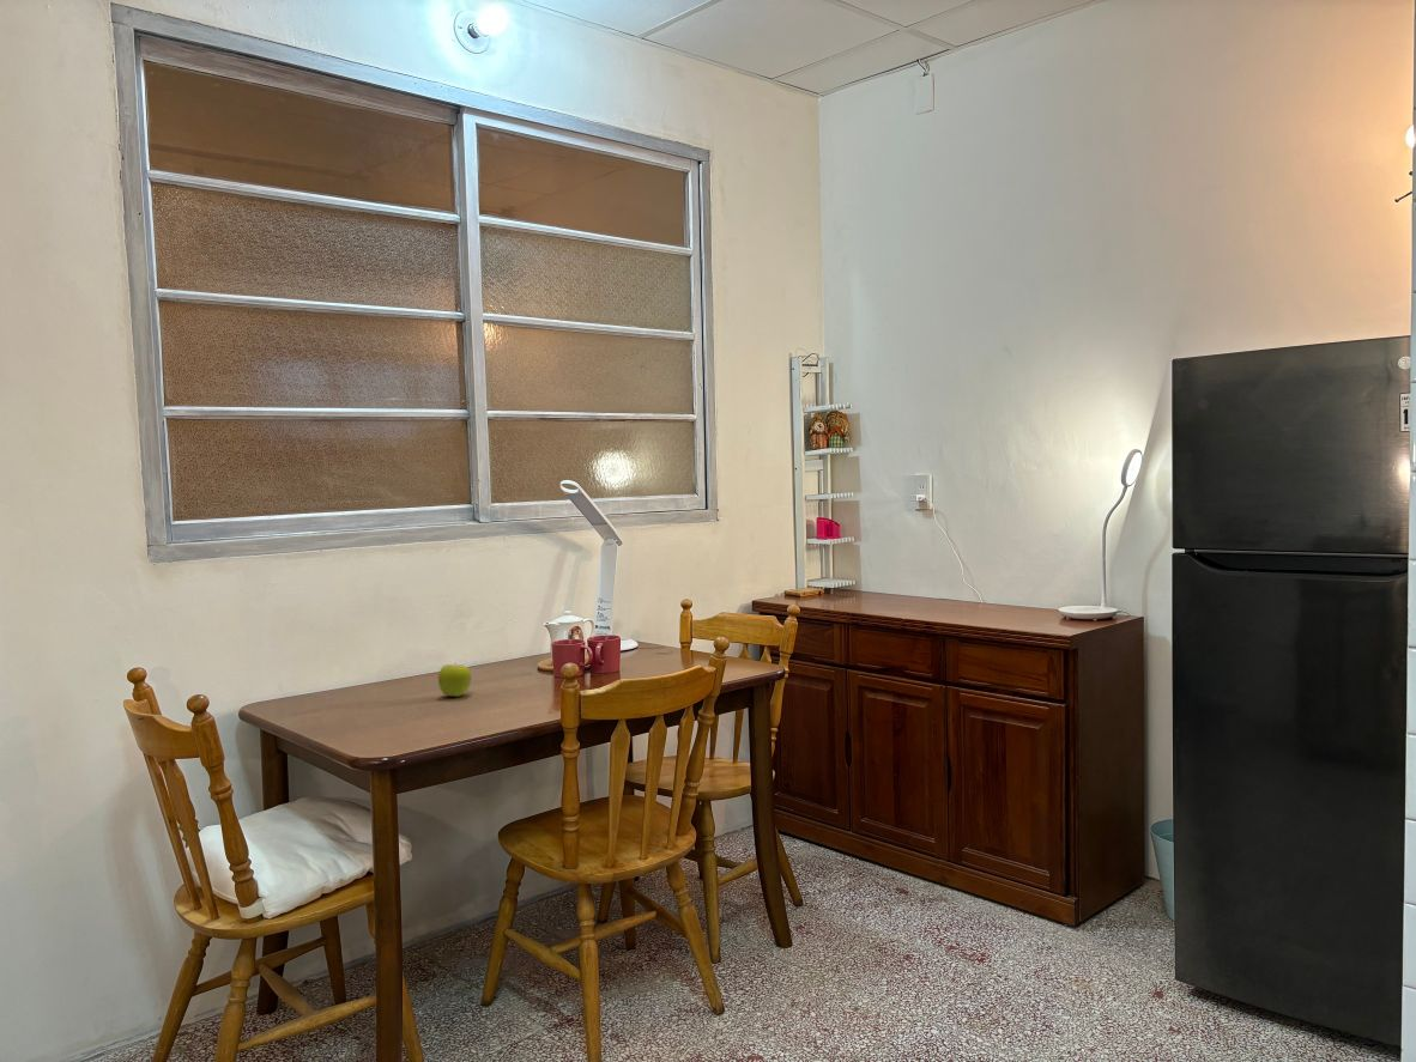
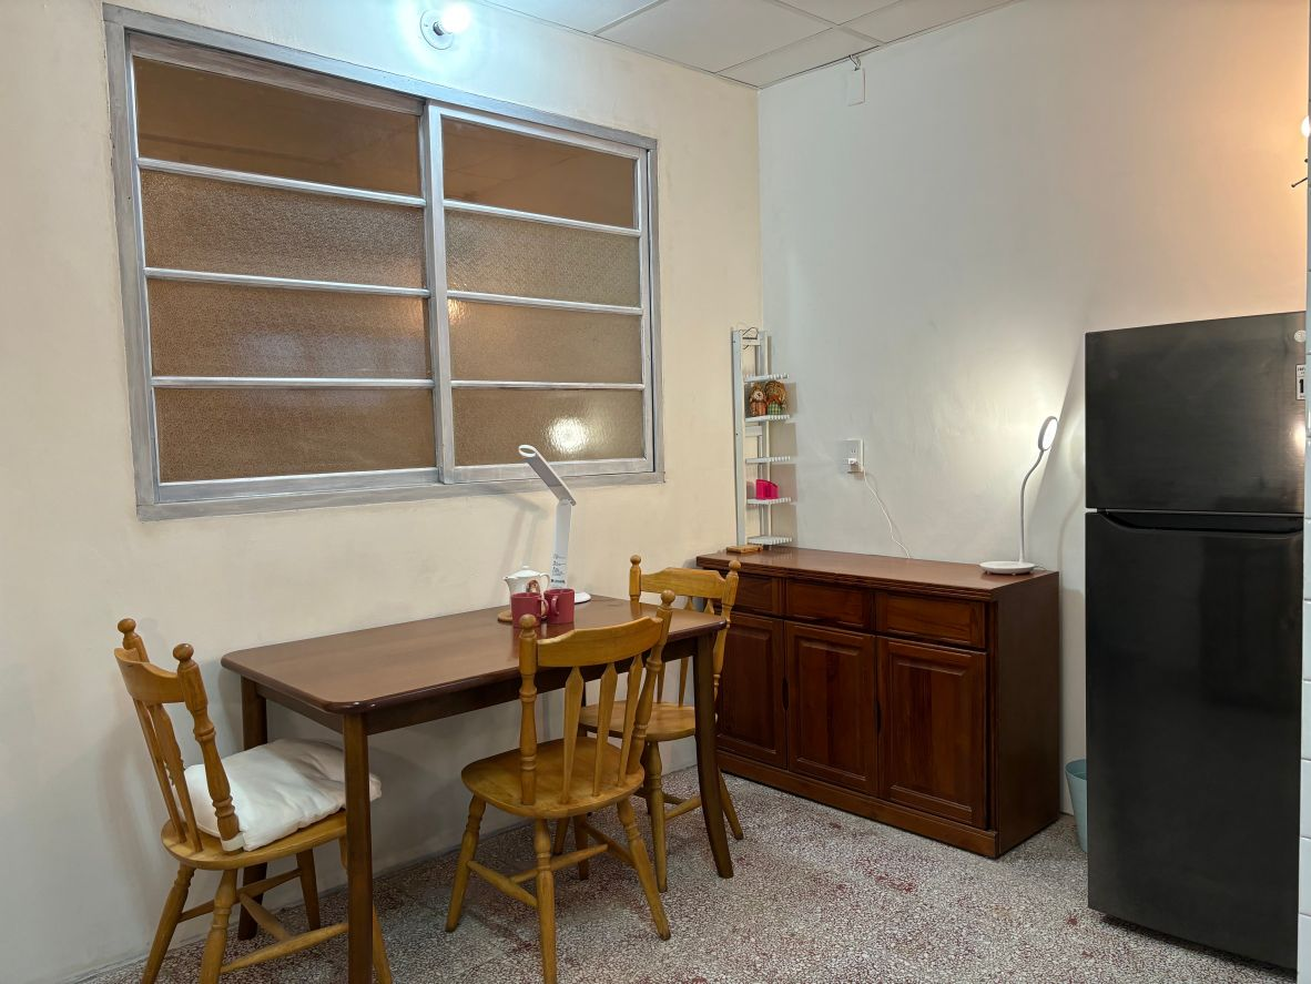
- fruit (454, 679)
